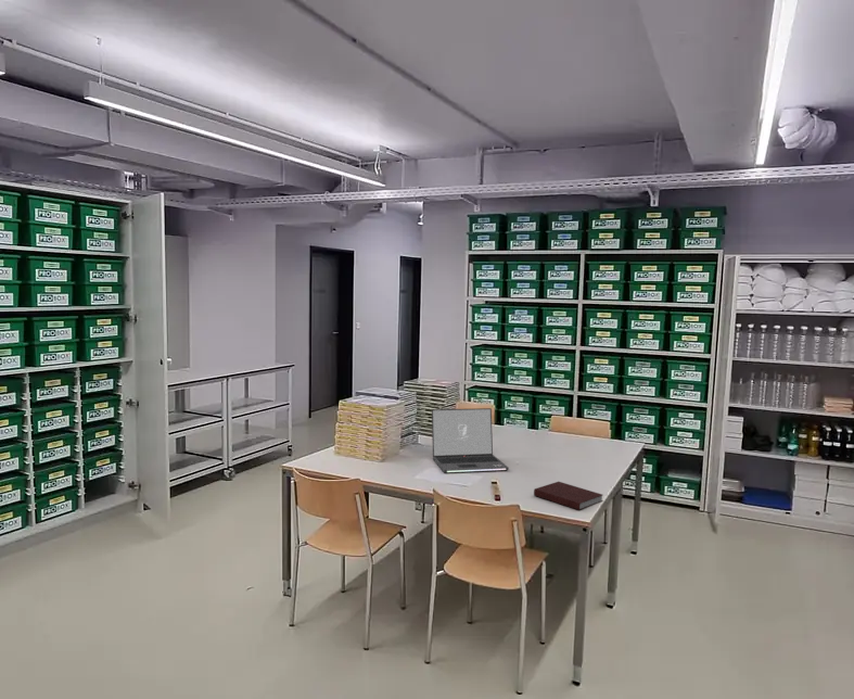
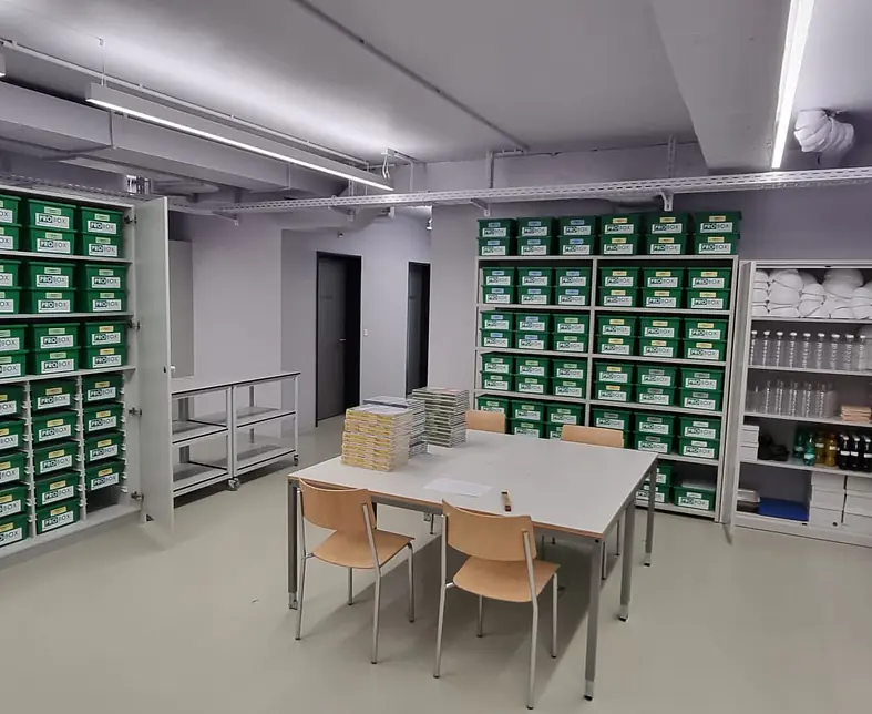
- laptop (469, 439)
- notebook (568, 495)
